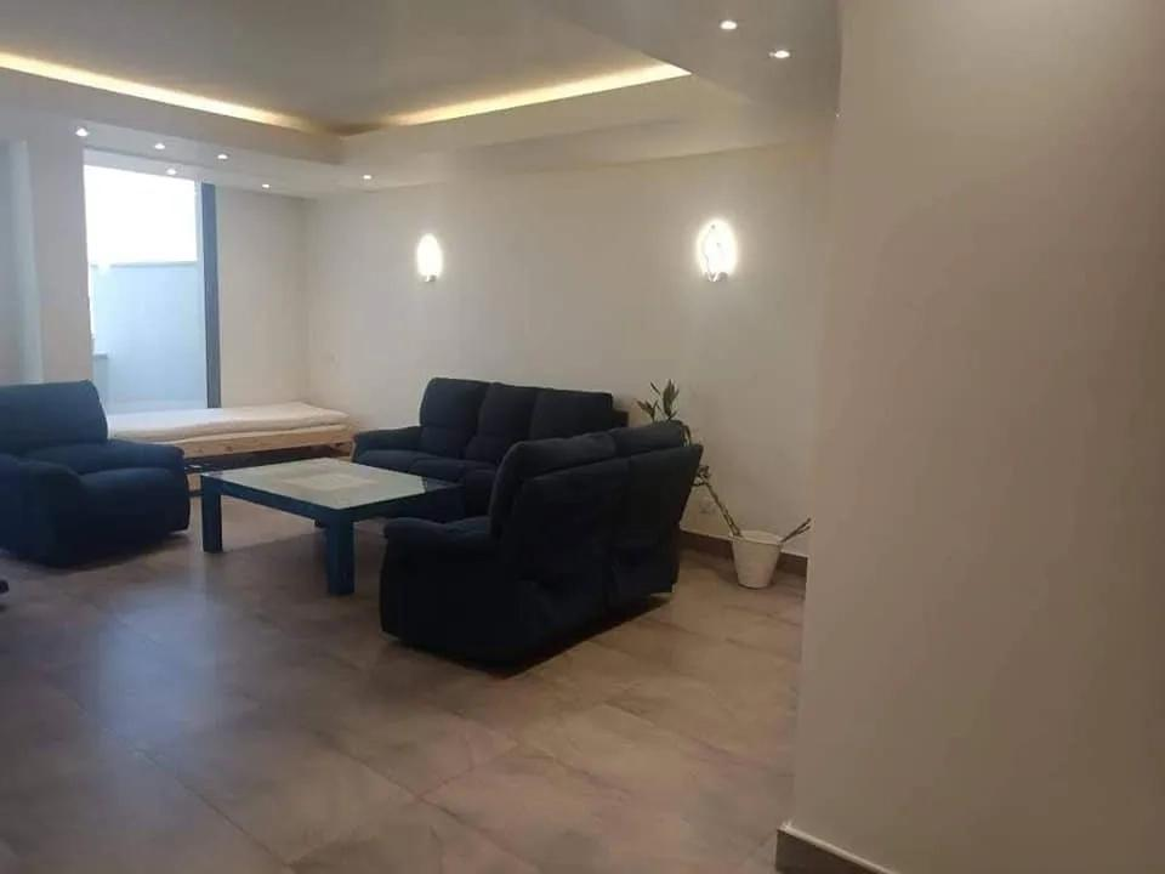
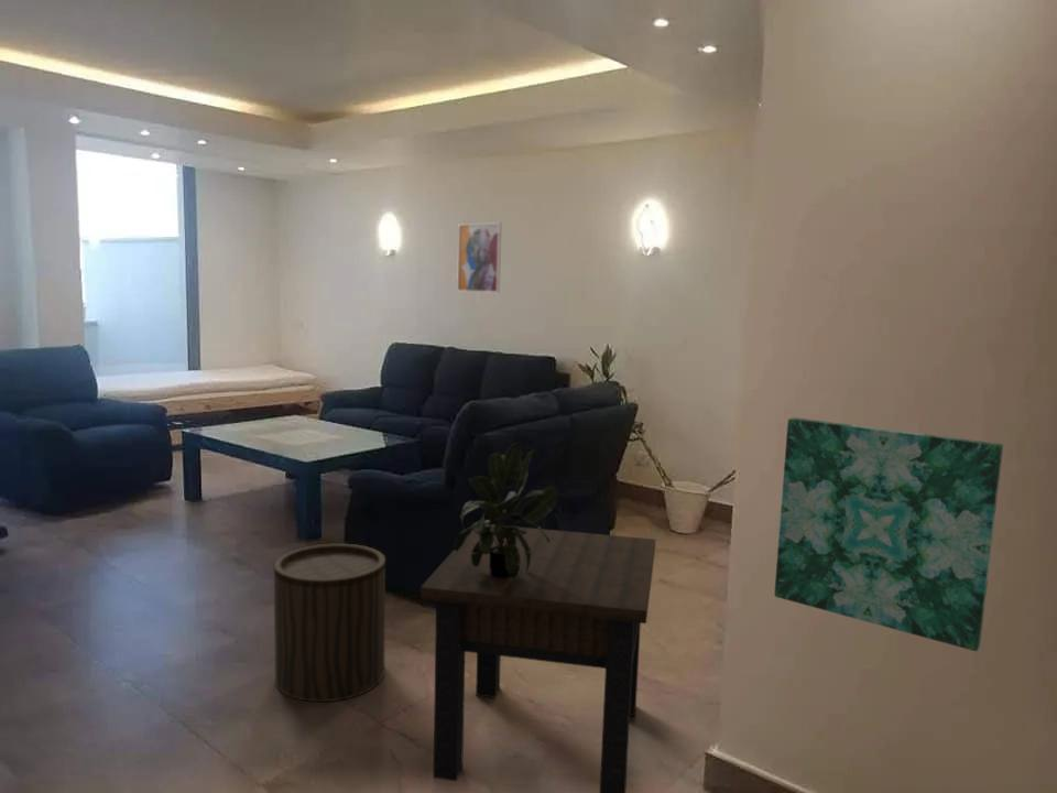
+ wall art (879, 526)
+ wall art (478, 258)
+ side table (546, 651)
+ potted plant (495, 510)
+ stool (330, 618)
